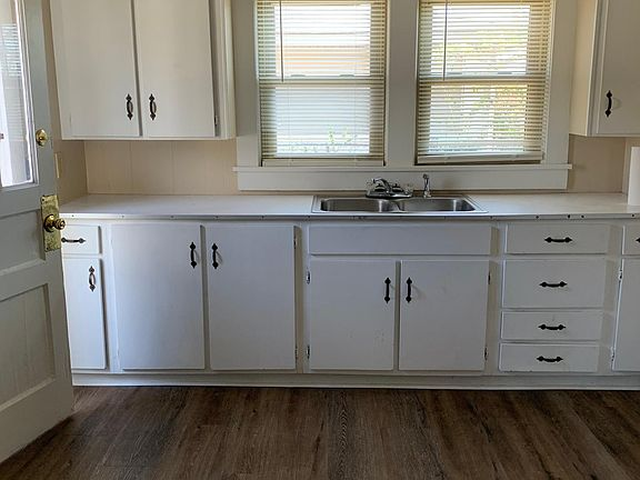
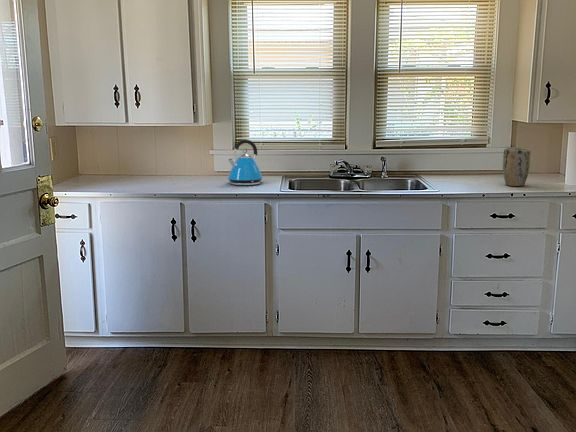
+ kettle (246, 161)
+ plant pot (515, 167)
